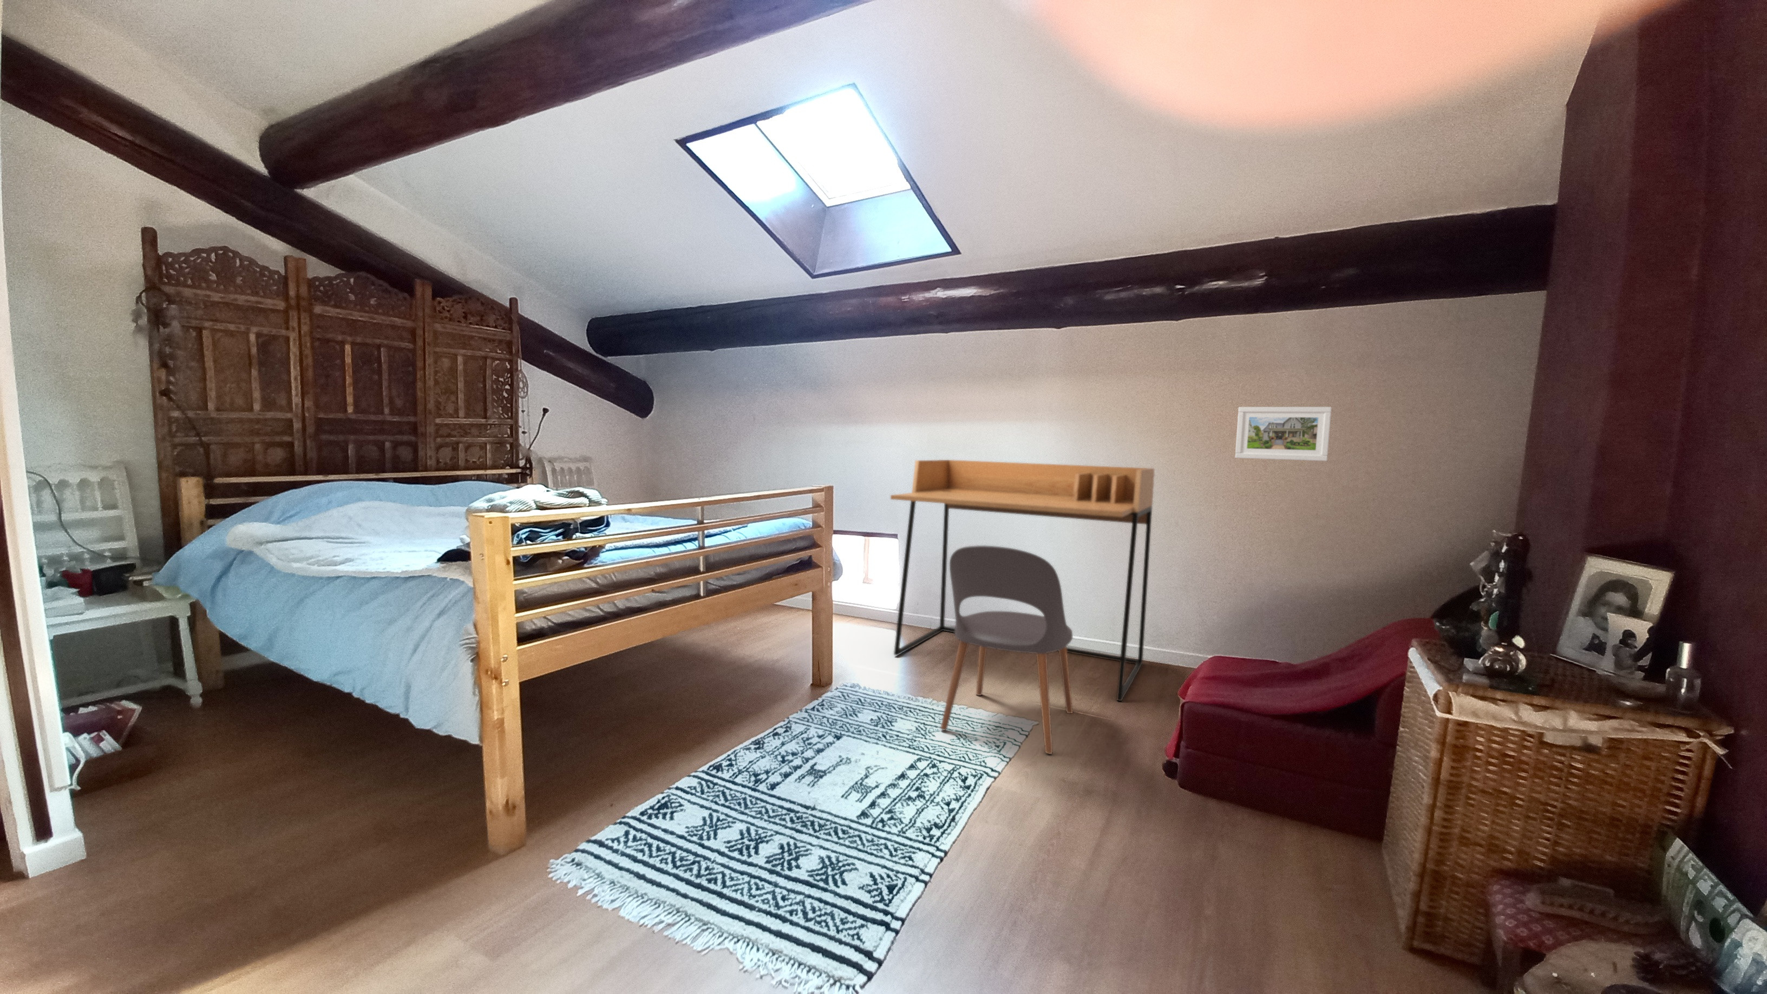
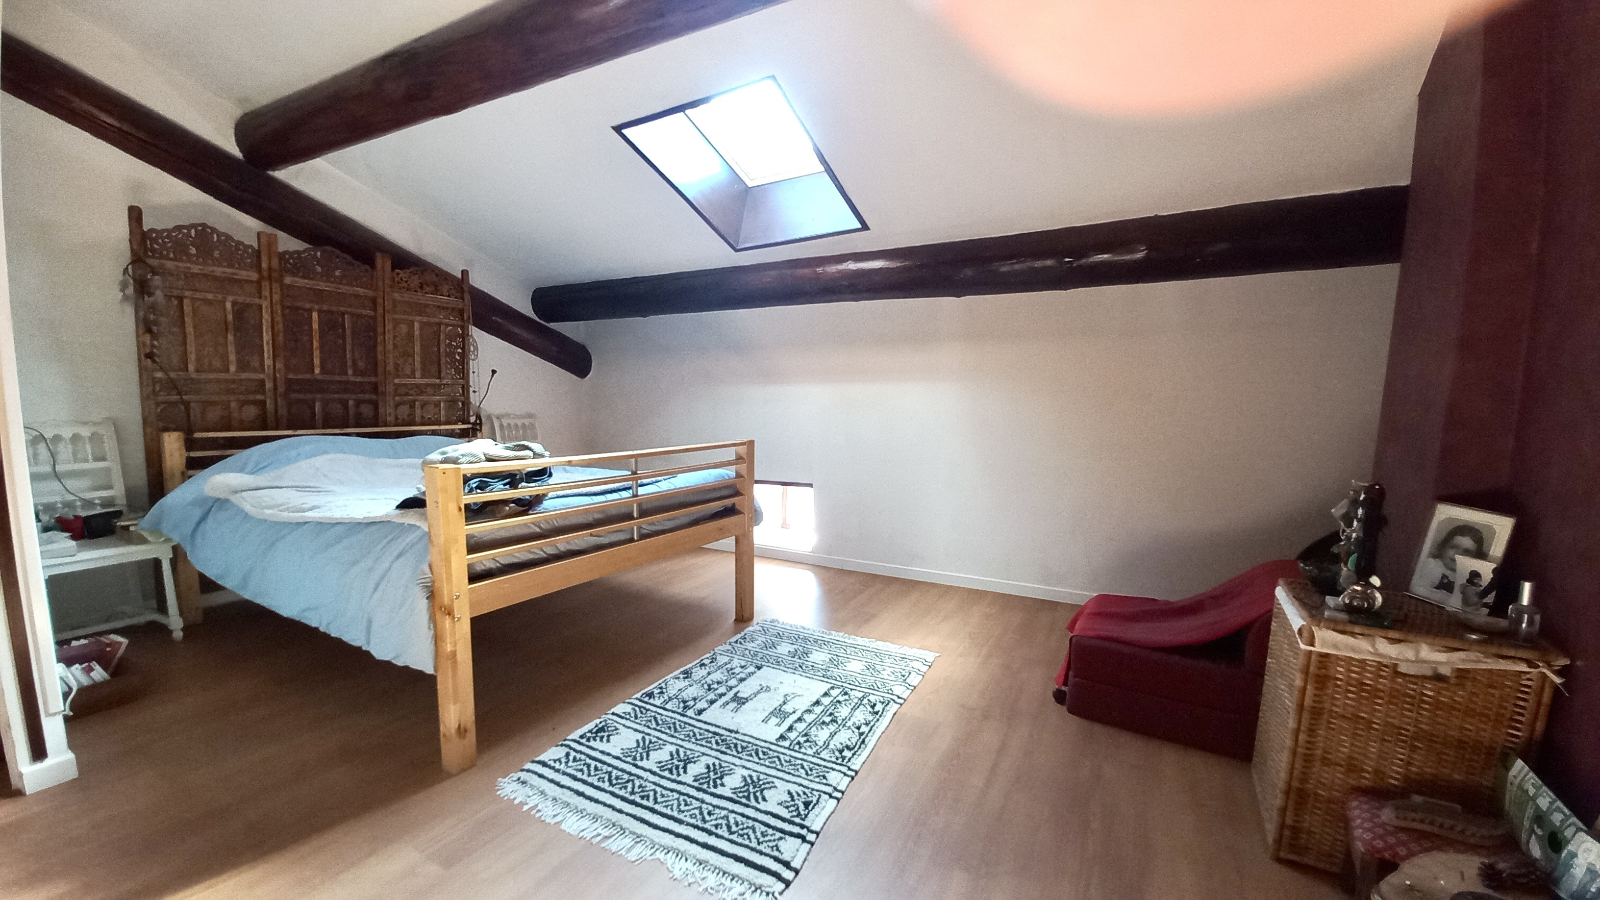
- chair (1012, 632)
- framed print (1282, 433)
- desk (1023, 515)
